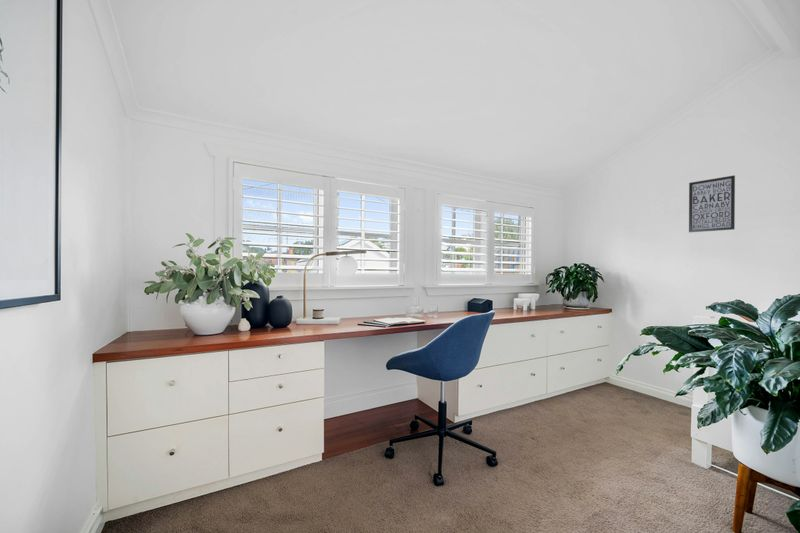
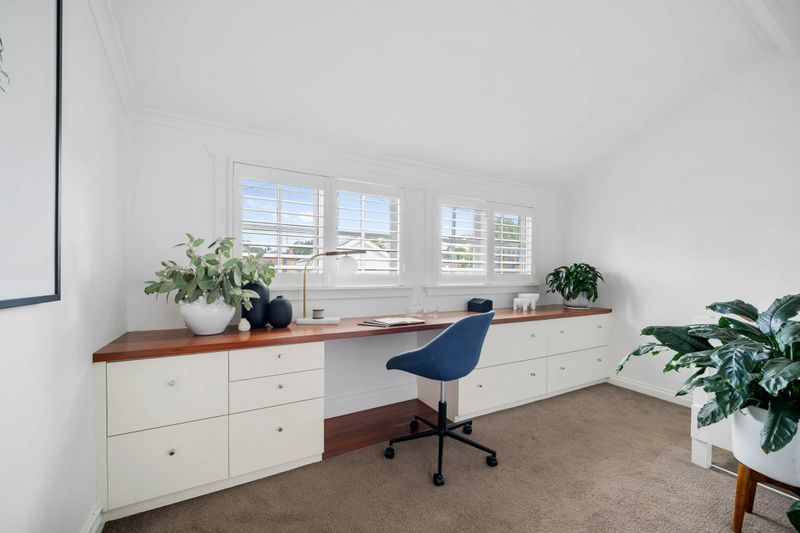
- wall art (710, 205)
